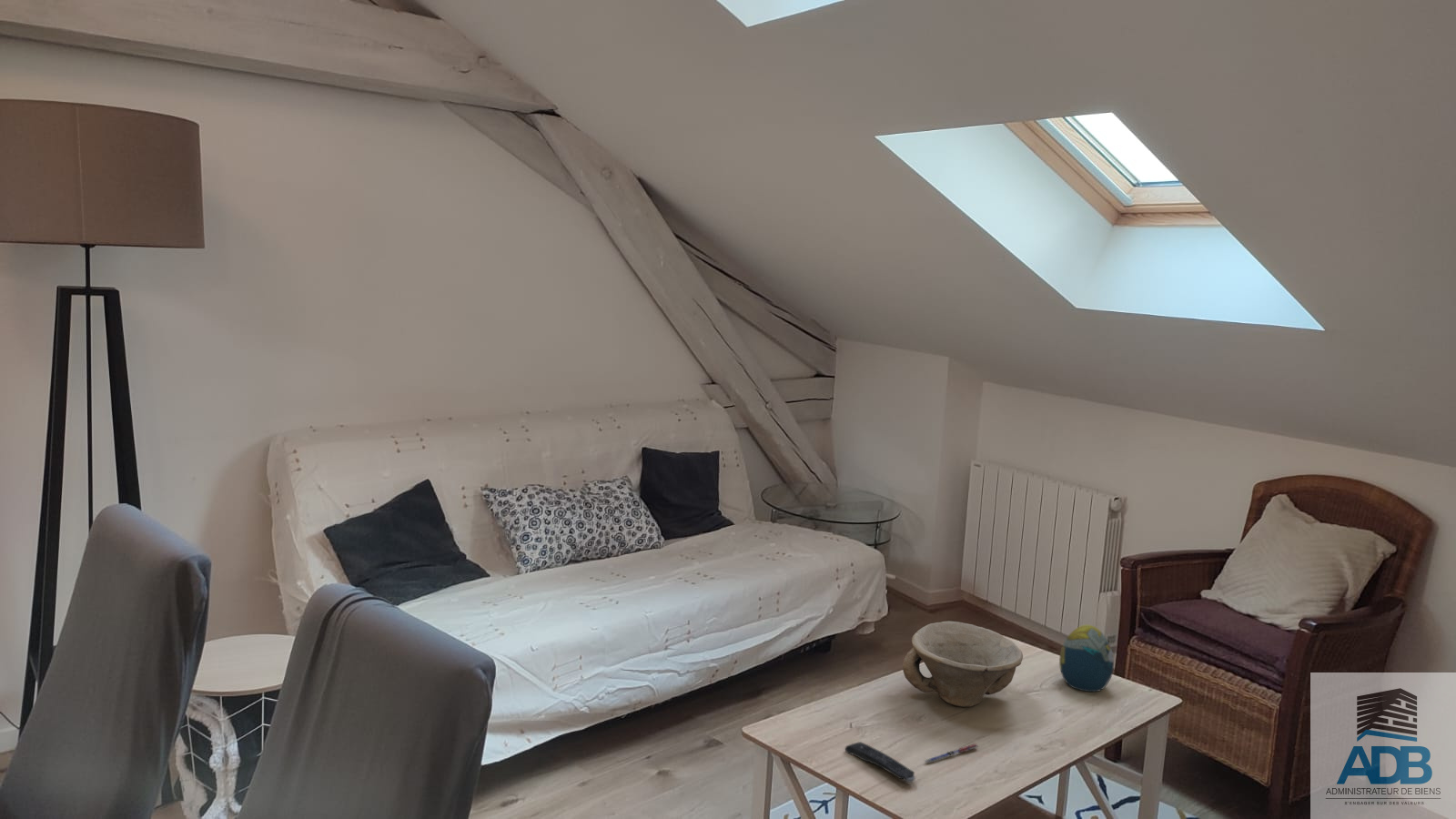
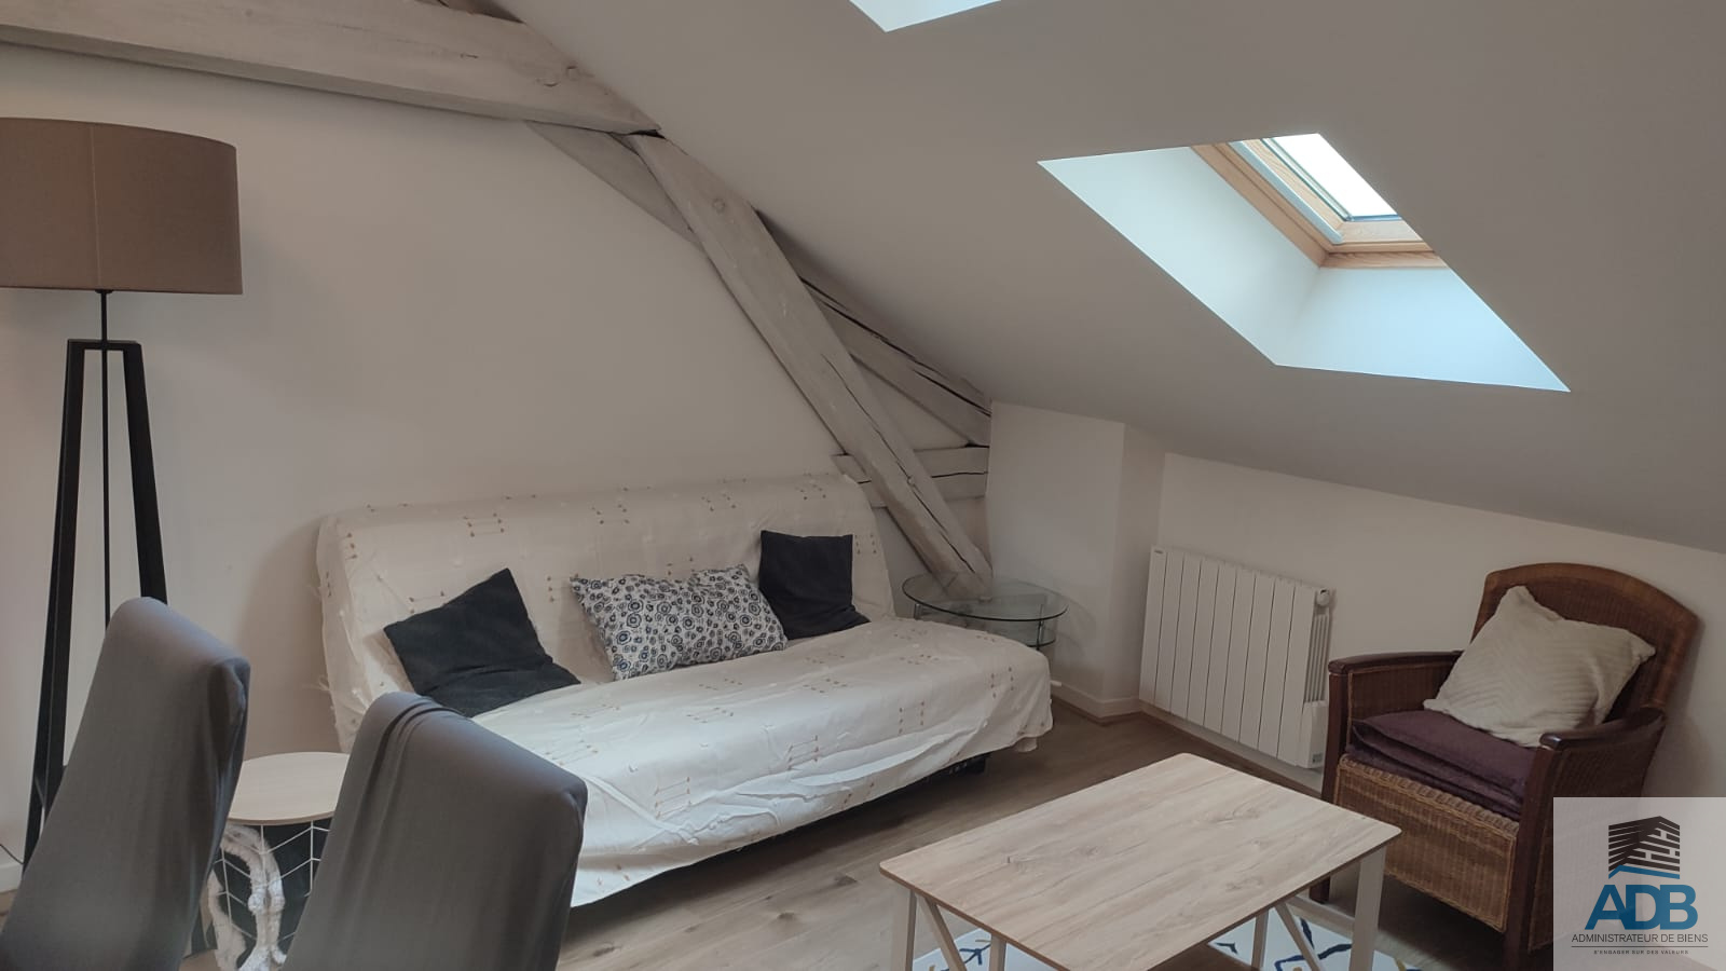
- pen (951, 753)
- remote control (881, 761)
- decorative egg (1087, 655)
- bowl (965, 669)
